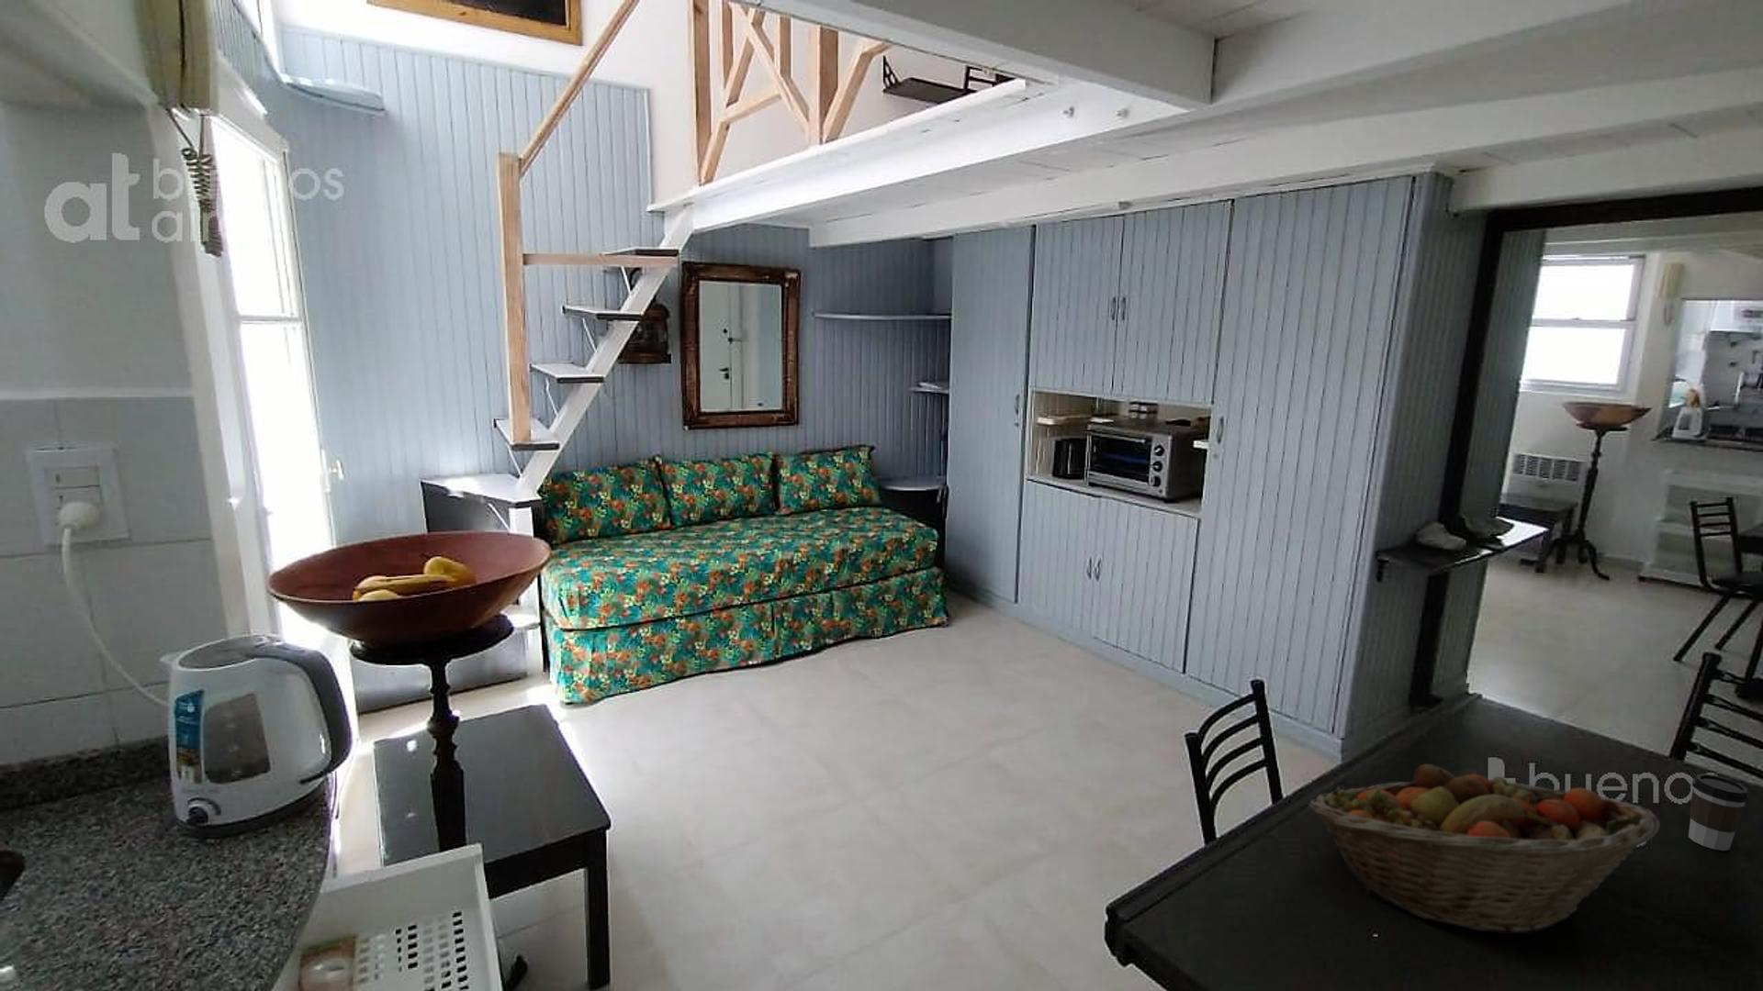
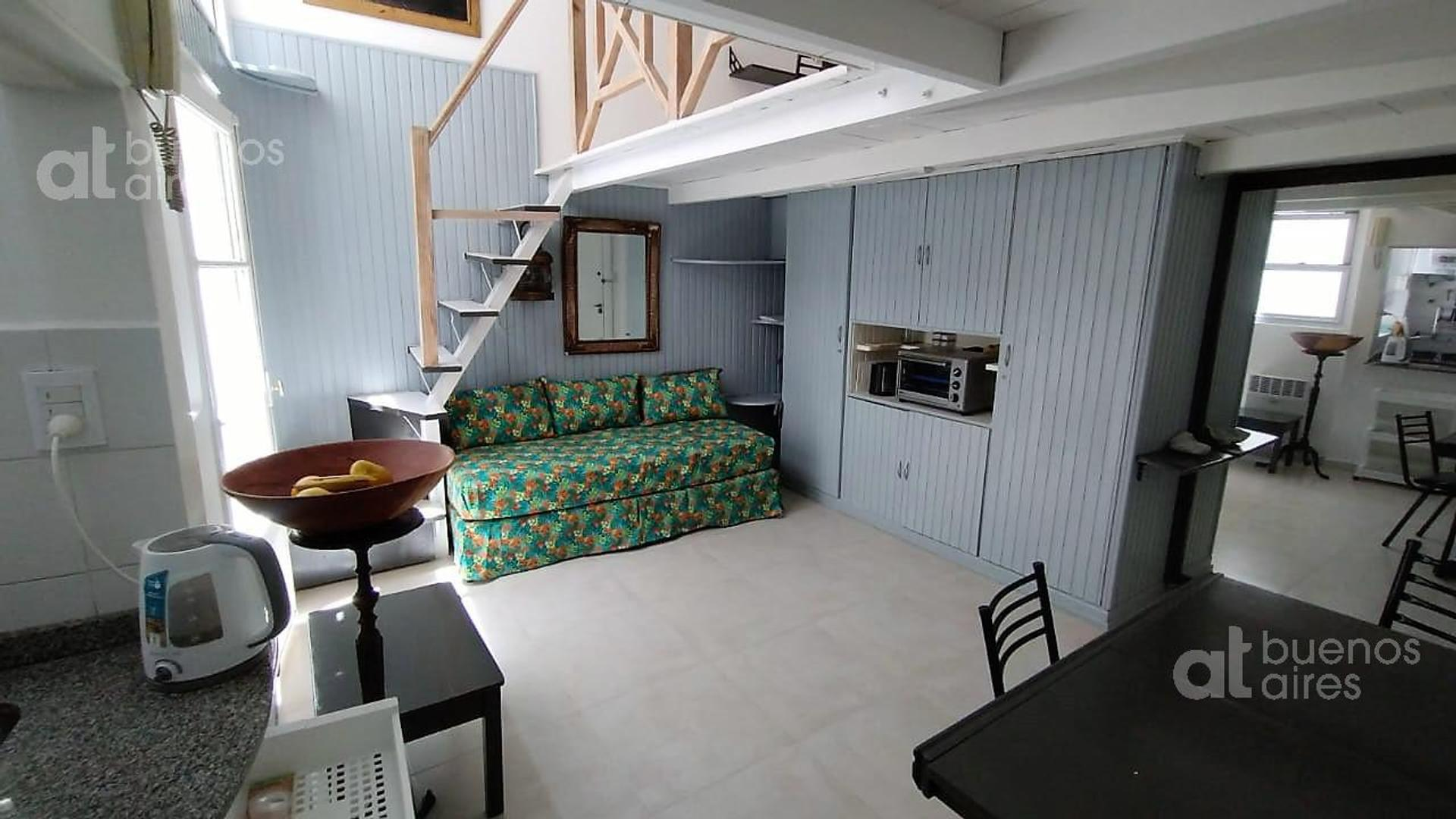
- fruit basket (1470, 831)
- coffee cup (1715, 812)
